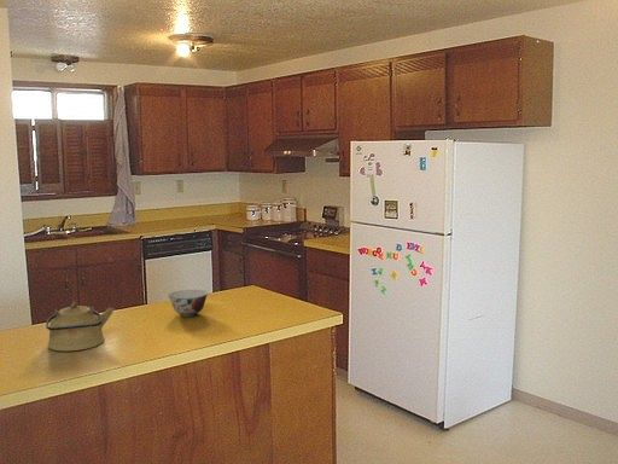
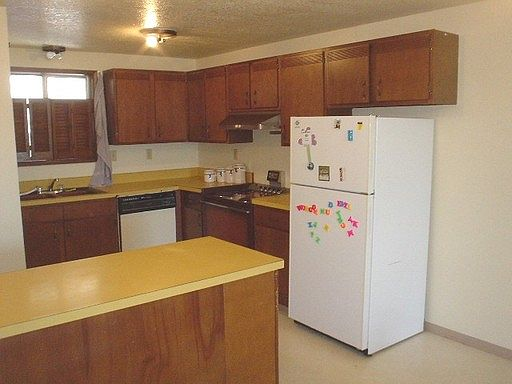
- kettle (81, 321)
- soup bowl (188, 303)
